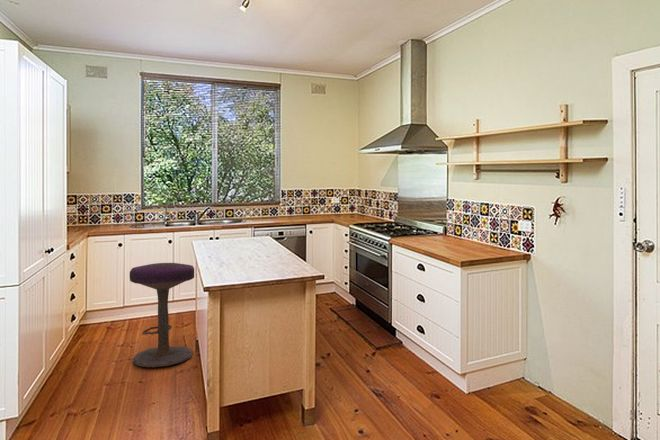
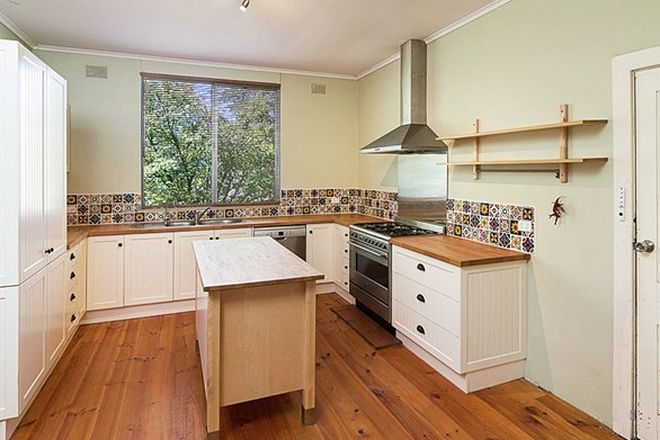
- stool (163, 310)
